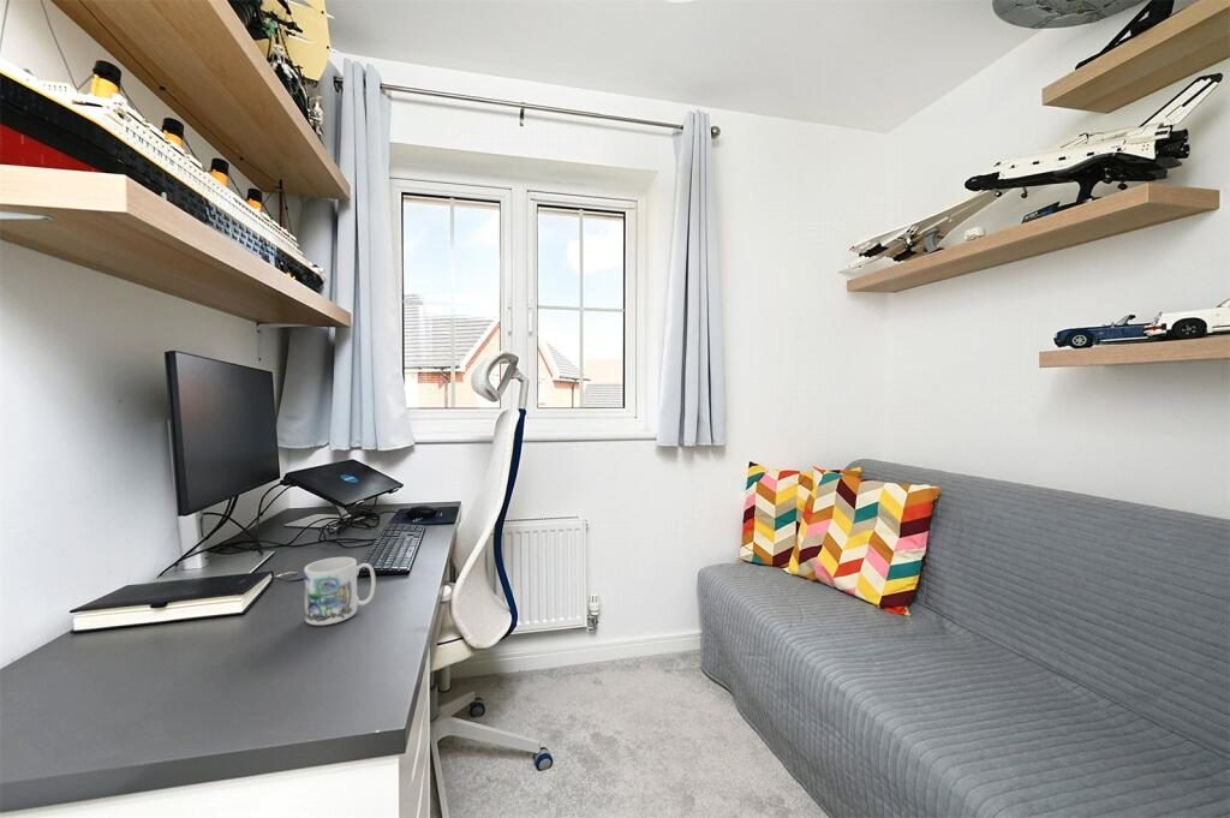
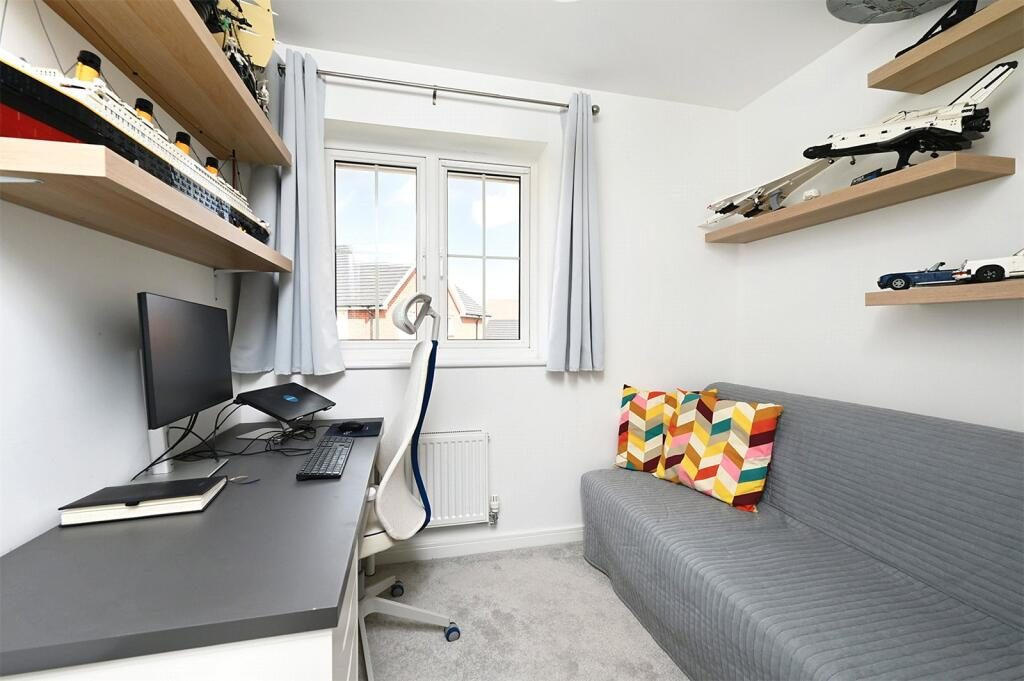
- mug (341, 589)
